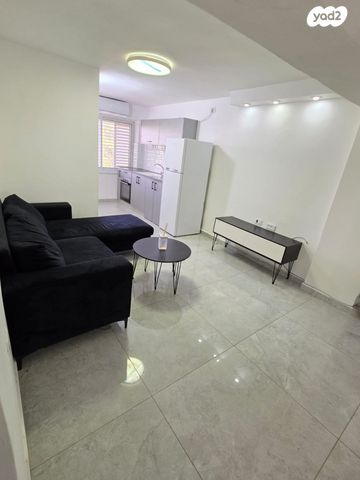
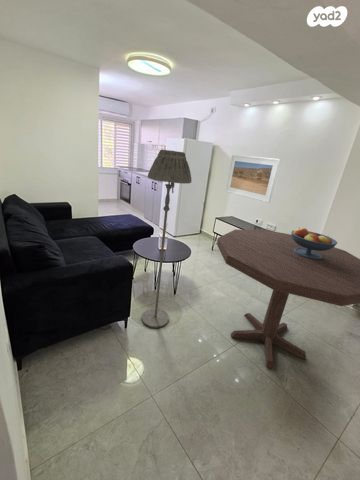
+ dining table (278, 298)
+ fruit bowl (311, 242)
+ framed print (249, 177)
+ floor lamp (162, 245)
